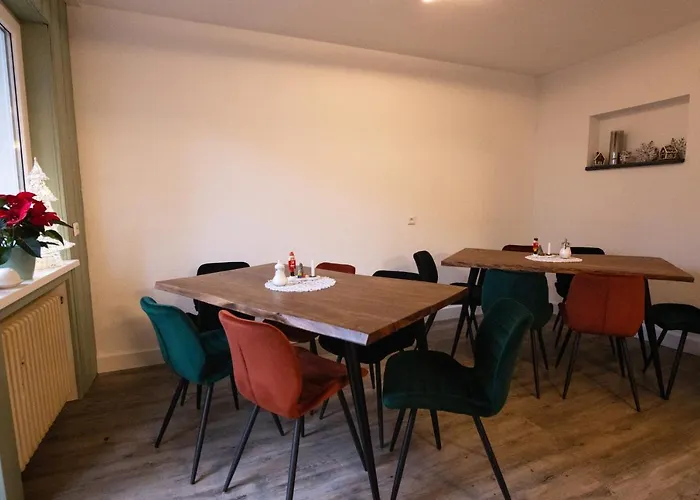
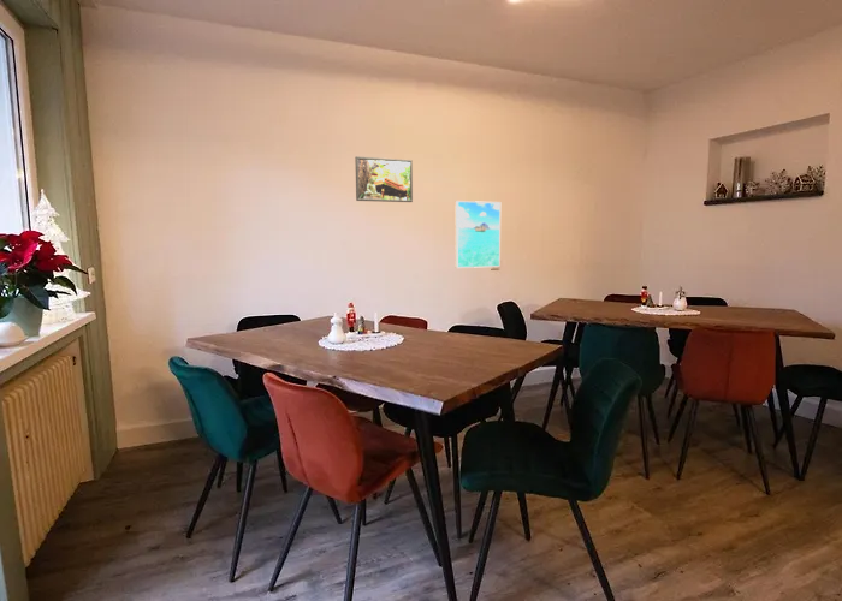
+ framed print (478, 234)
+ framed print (384, 179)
